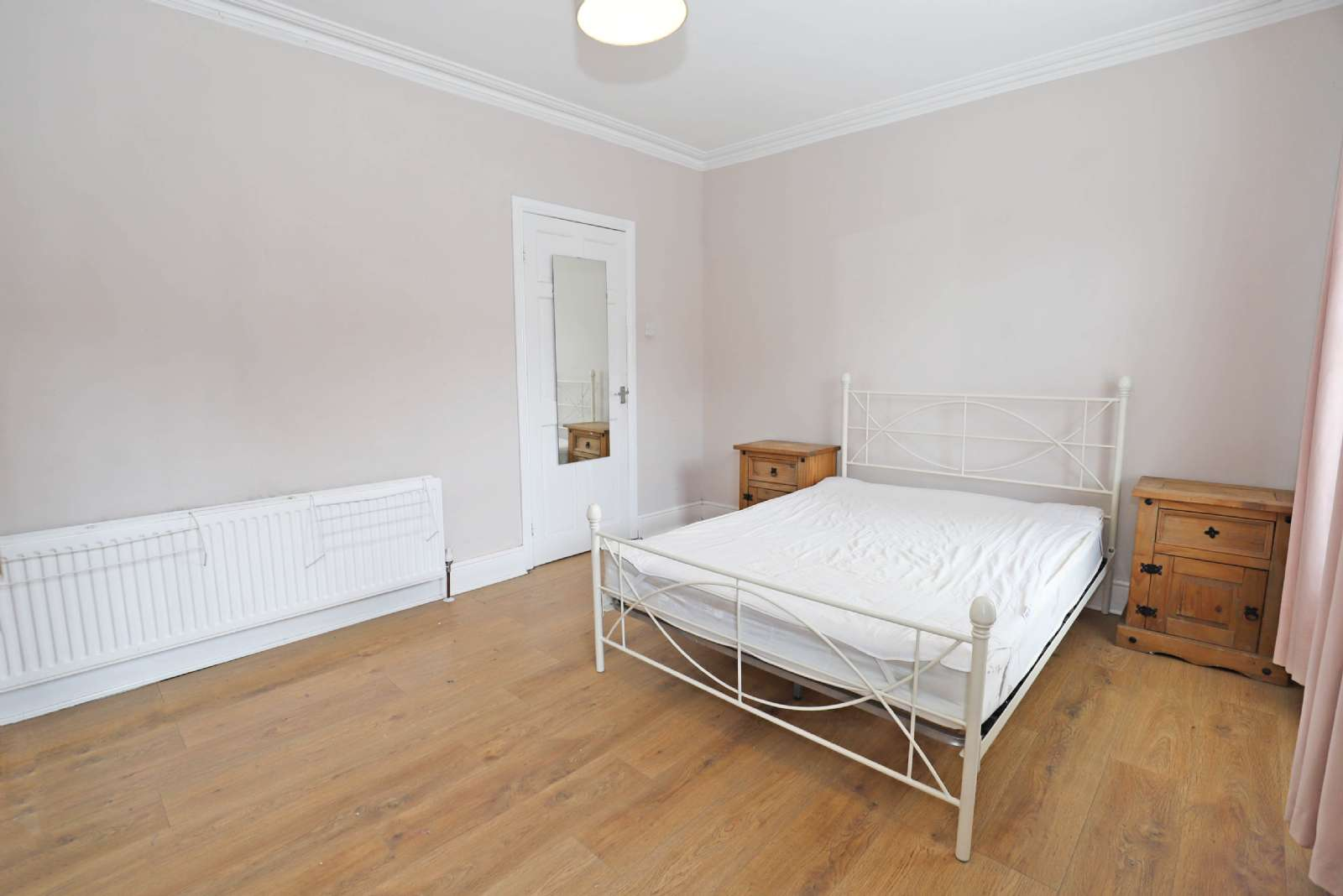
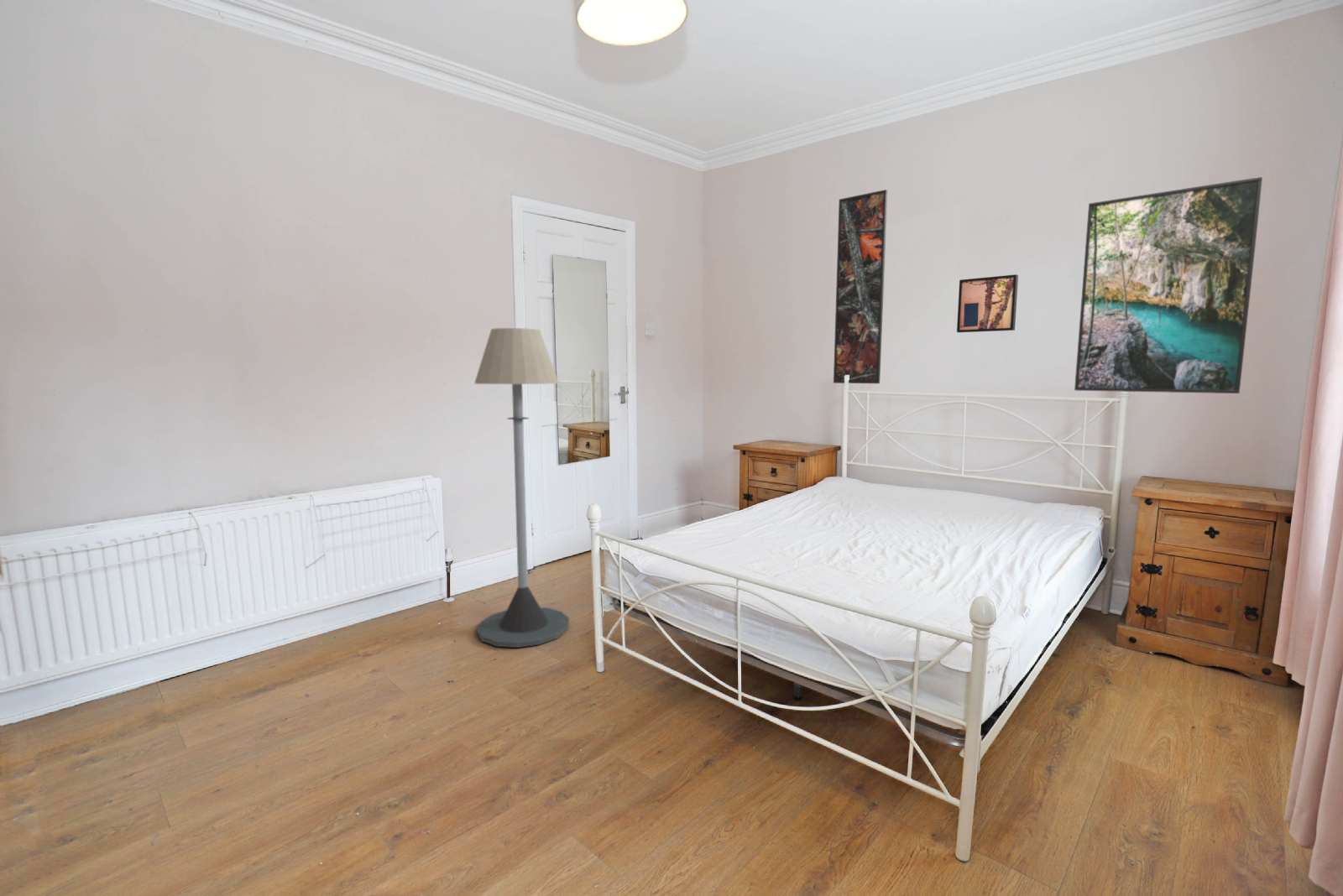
+ floor lamp (520, 482)
+ wall art (986, 305)
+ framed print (1160, 293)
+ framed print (859, 290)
